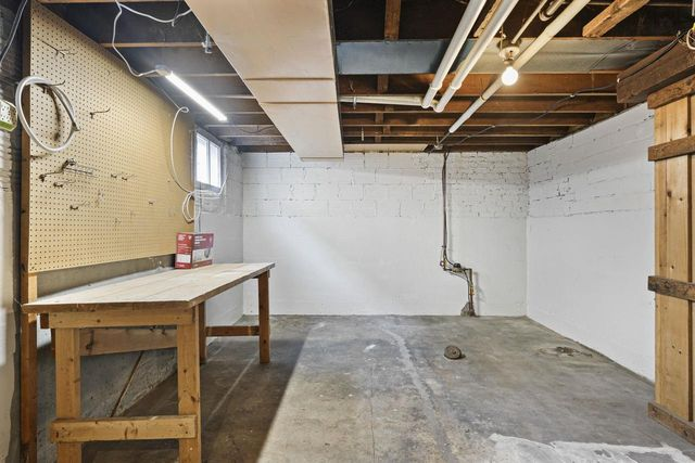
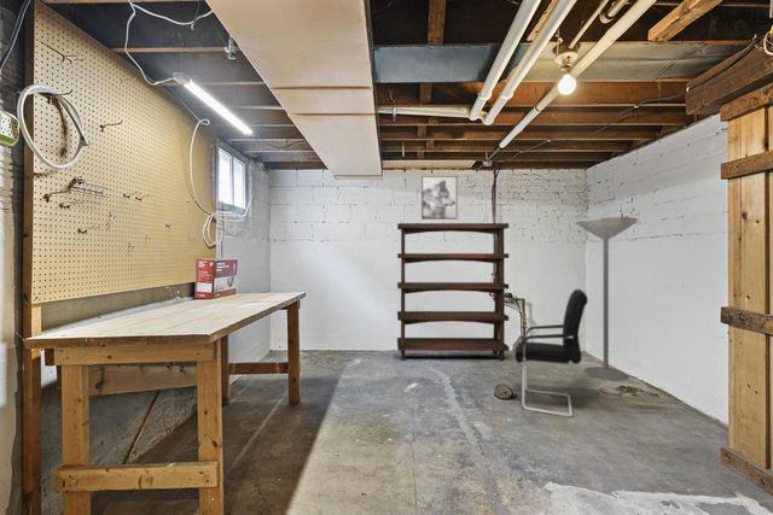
+ office chair (550, 346)
+ bookshelf (449, 289)
+ wall art (438, 197)
+ floor lamp (605, 297)
